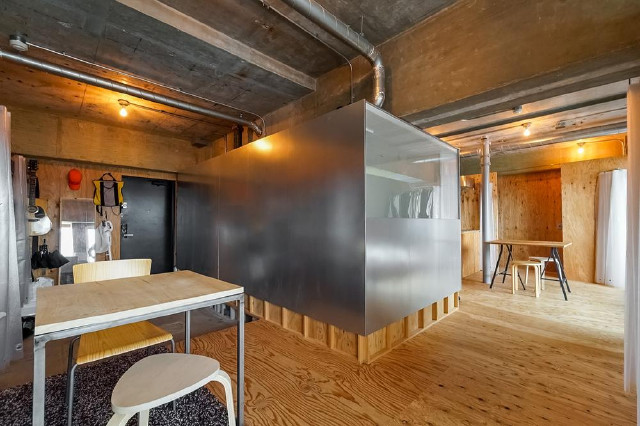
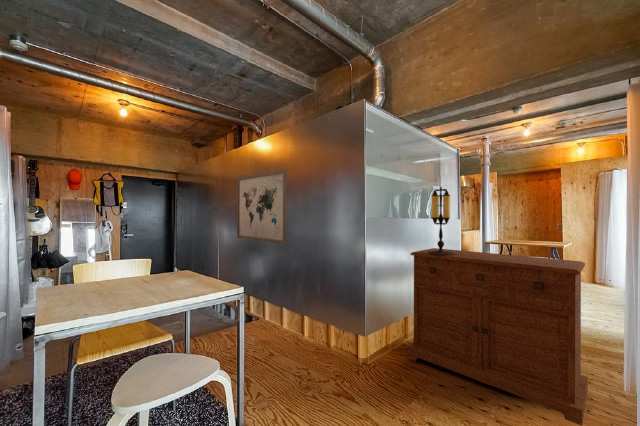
+ sideboard (488, 314)
+ wall art (259, 207)
+ table lamp (440, 219)
